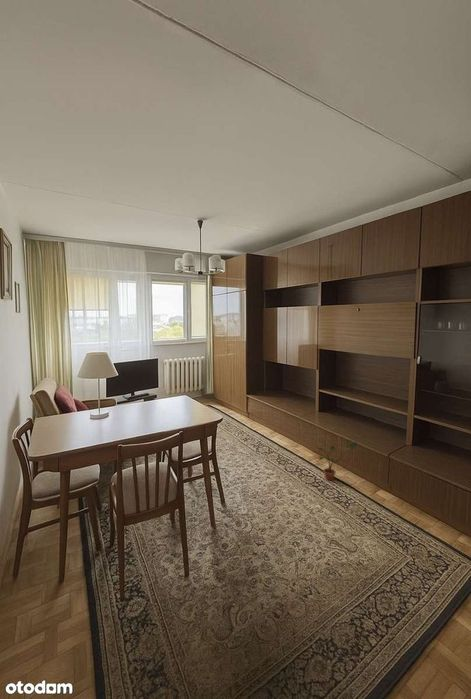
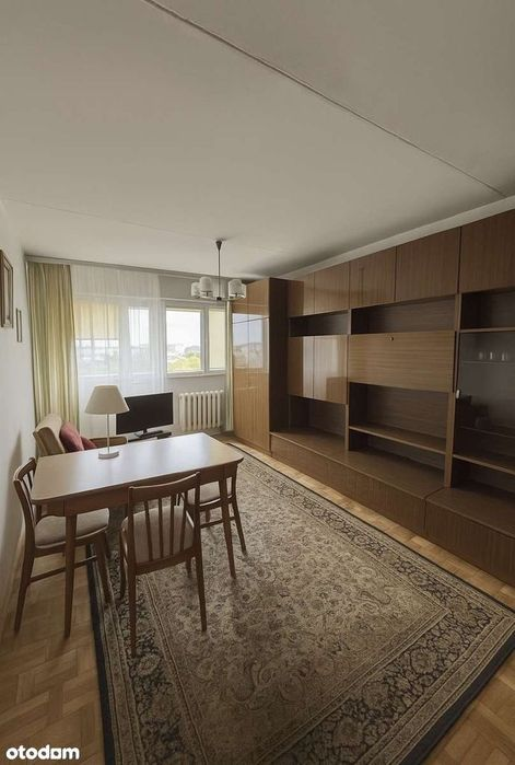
- potted plant (333, 460)
